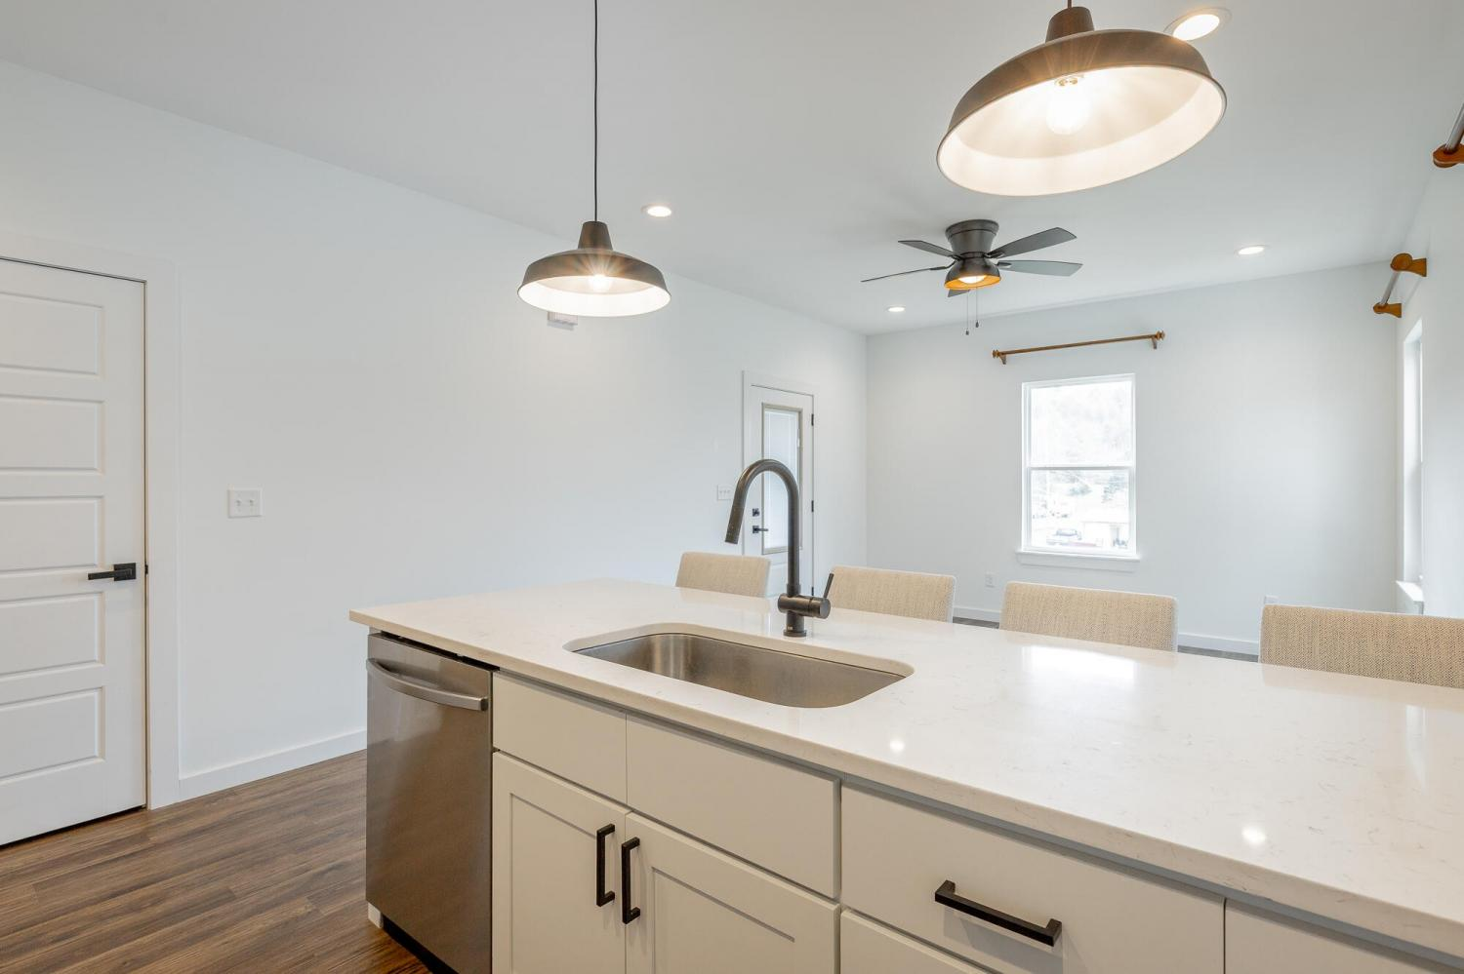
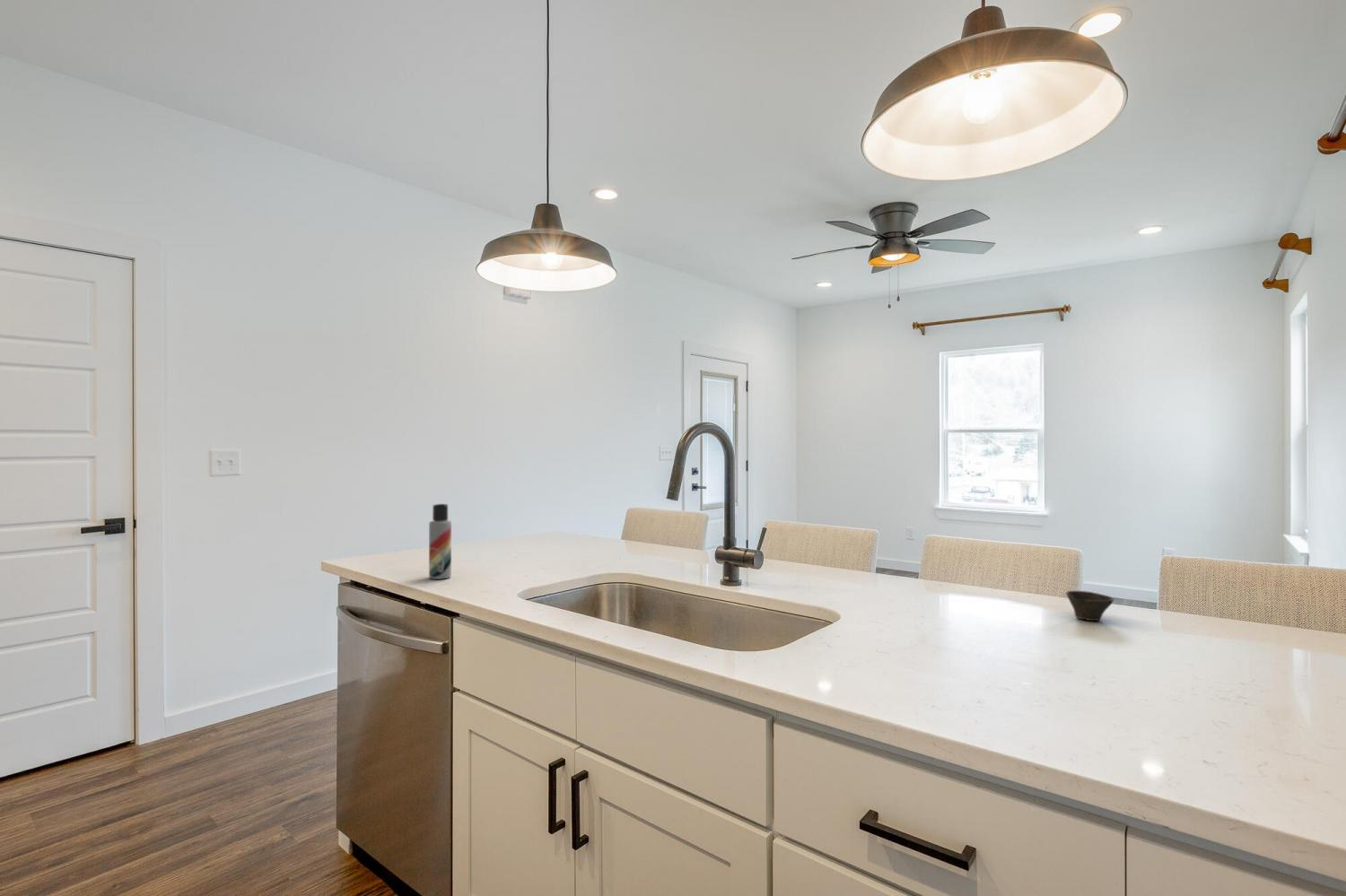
+ lotion bottle (440, 540)
+ cup (1089, 605)
